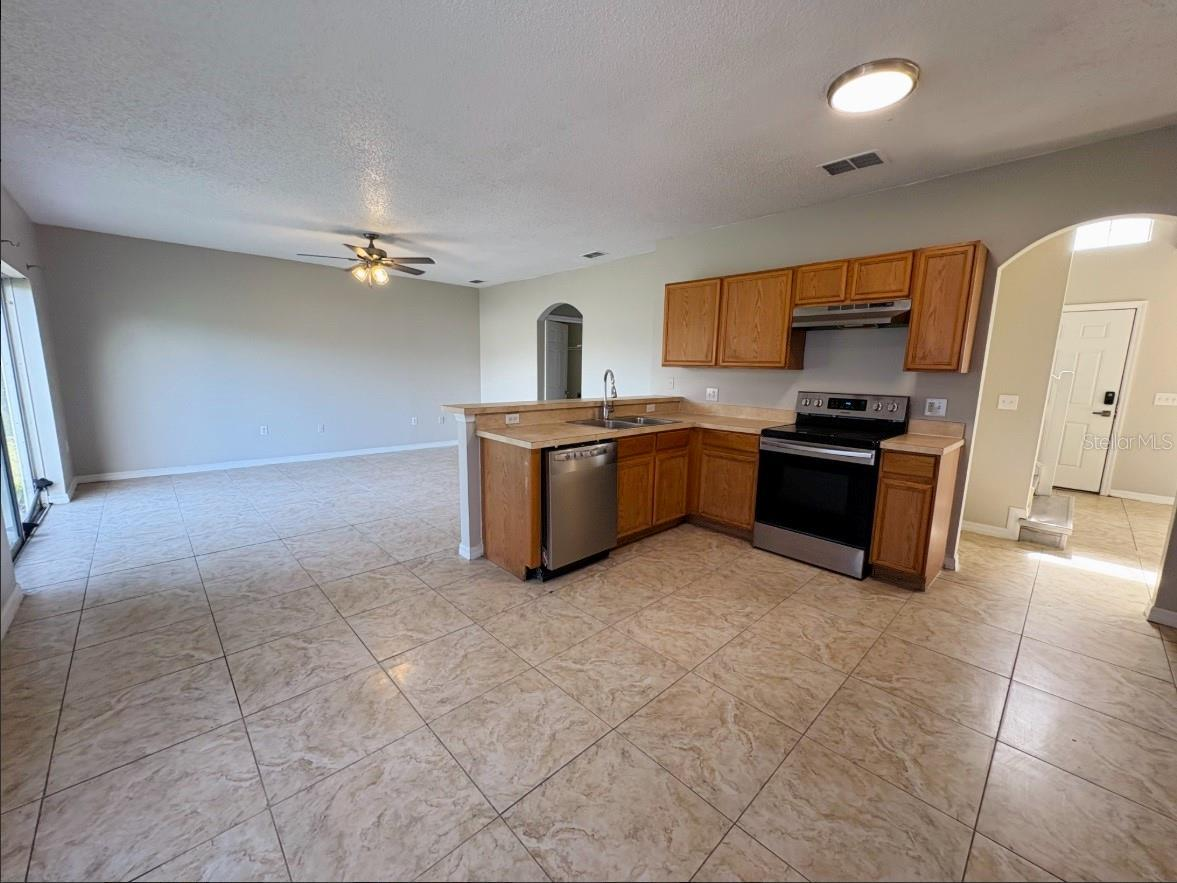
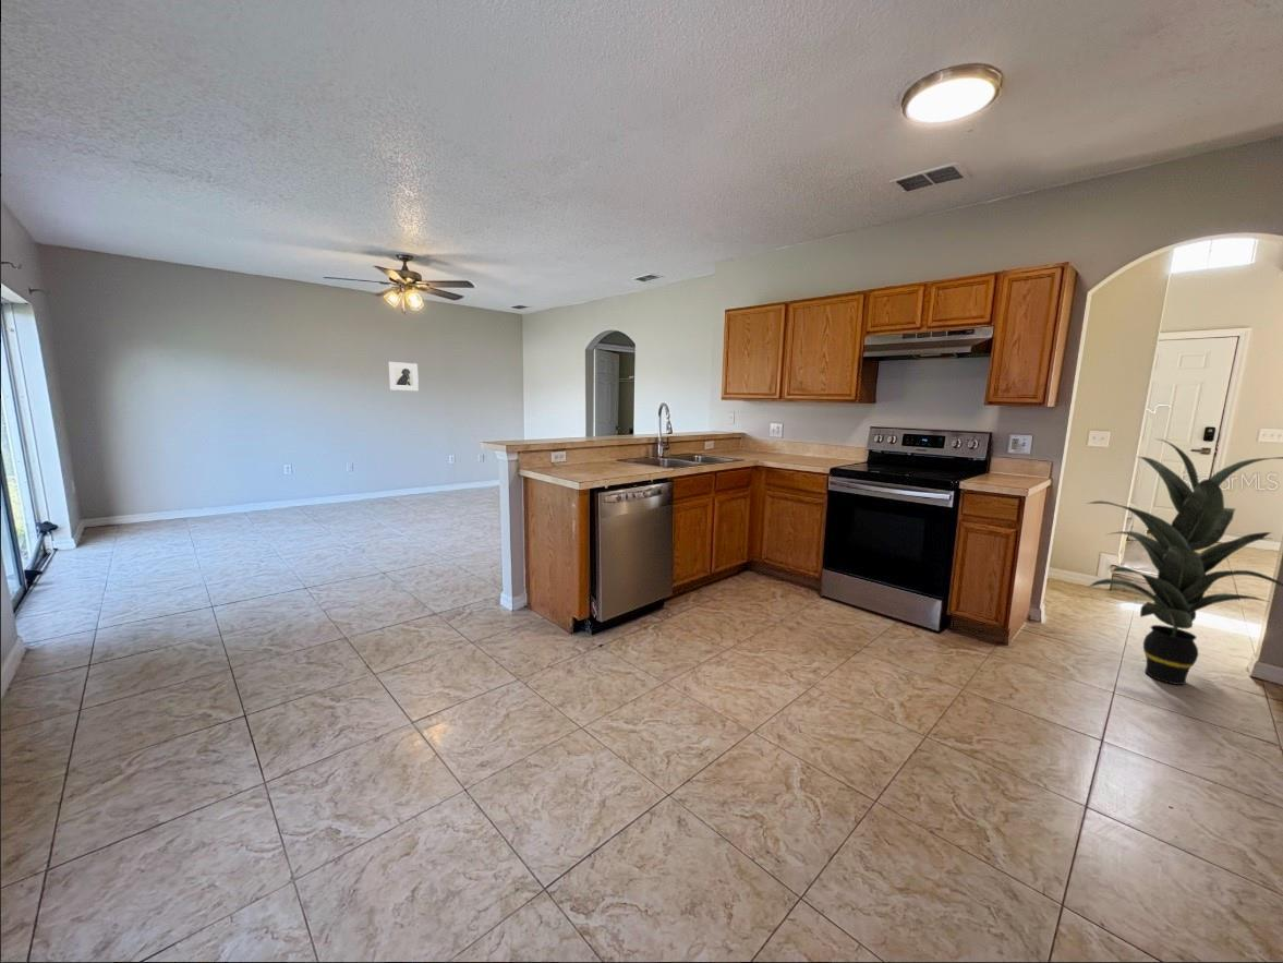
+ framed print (403, 376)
+ indoor plant (1172, 559)
